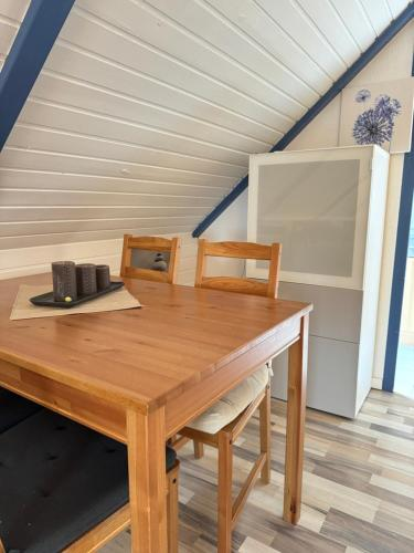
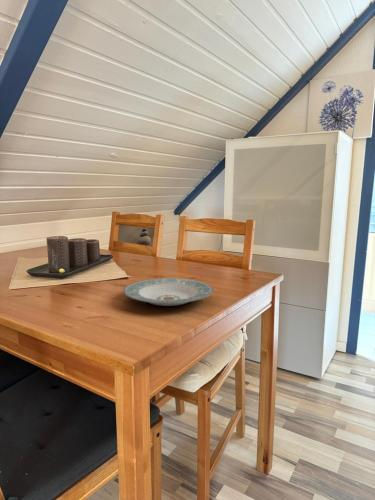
+ plate (168, 294)
